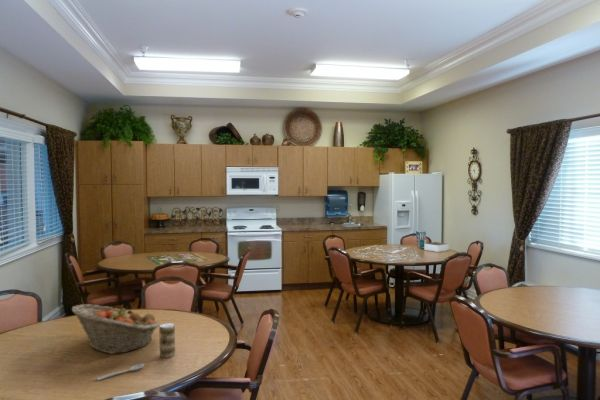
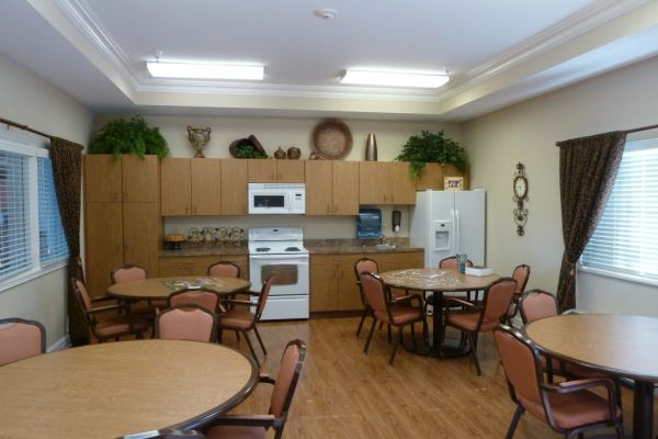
- fruit basket (116, 323)
- beverage can (167, 340)
- spoon (121, 371)
